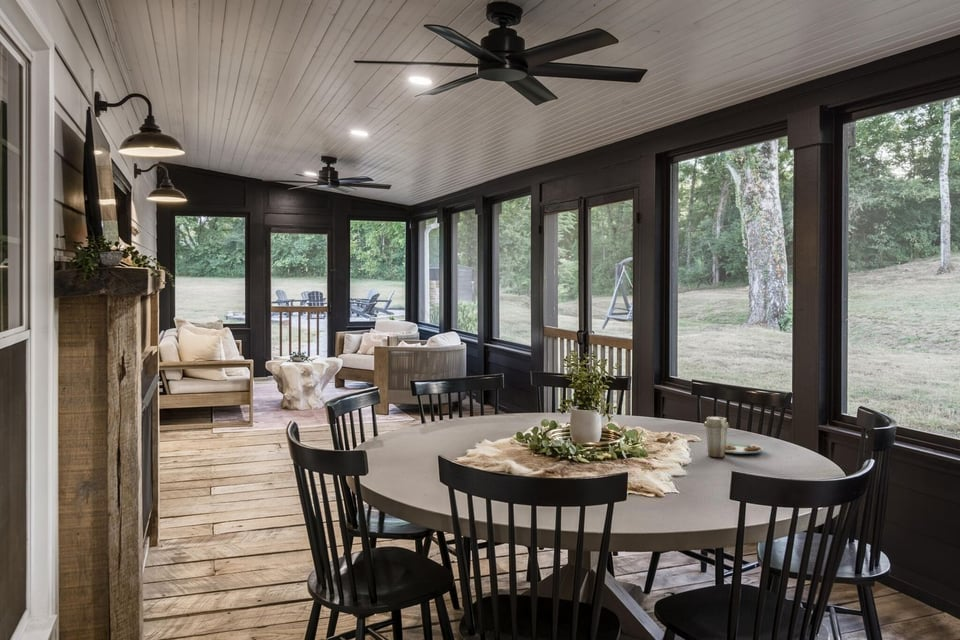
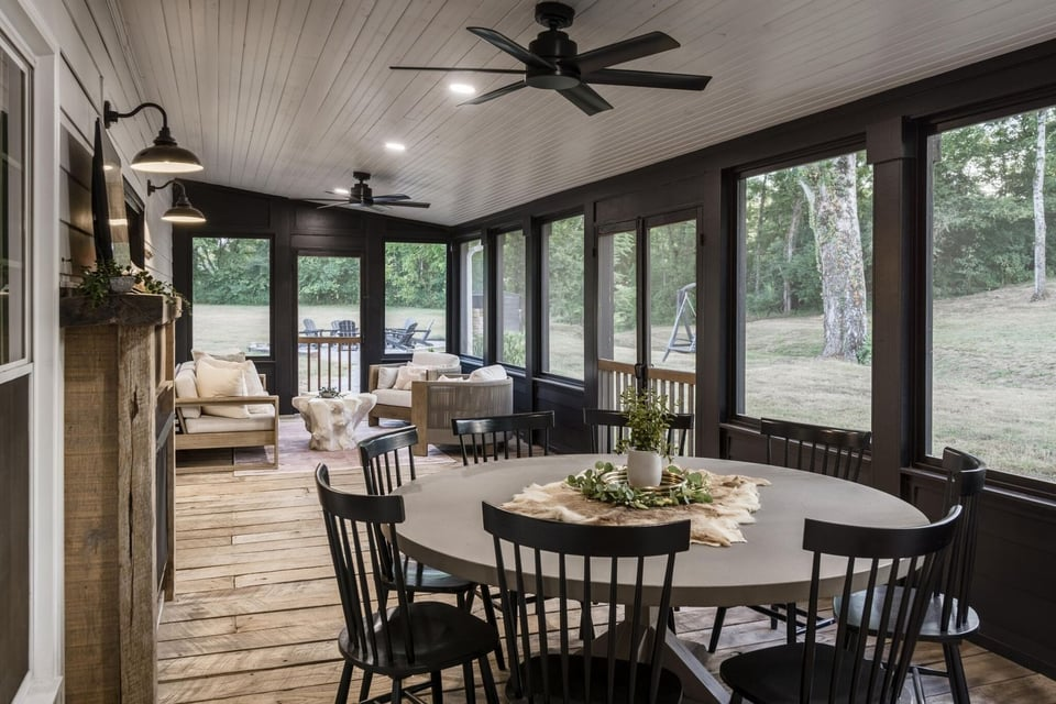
- plate (726, 432)
